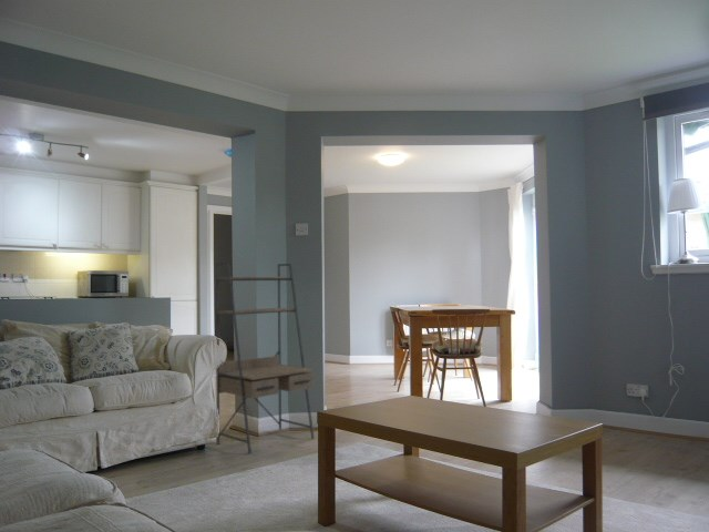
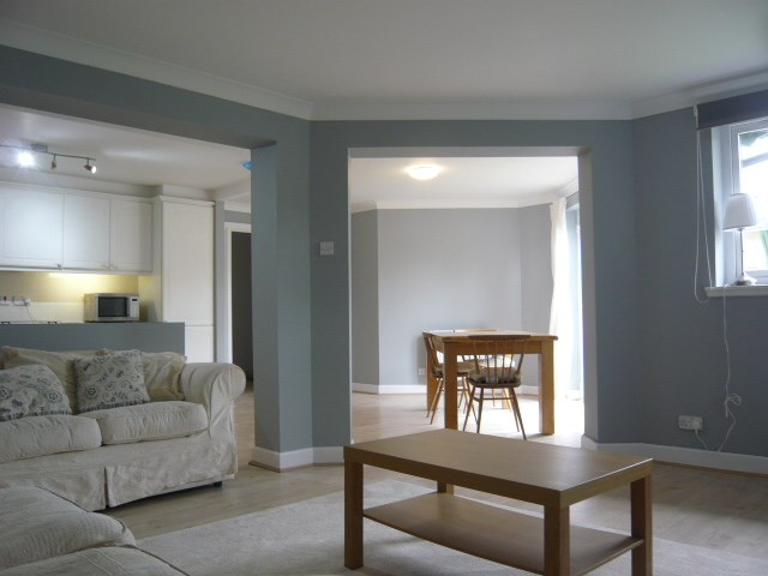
- shelving unit (266, 357)
